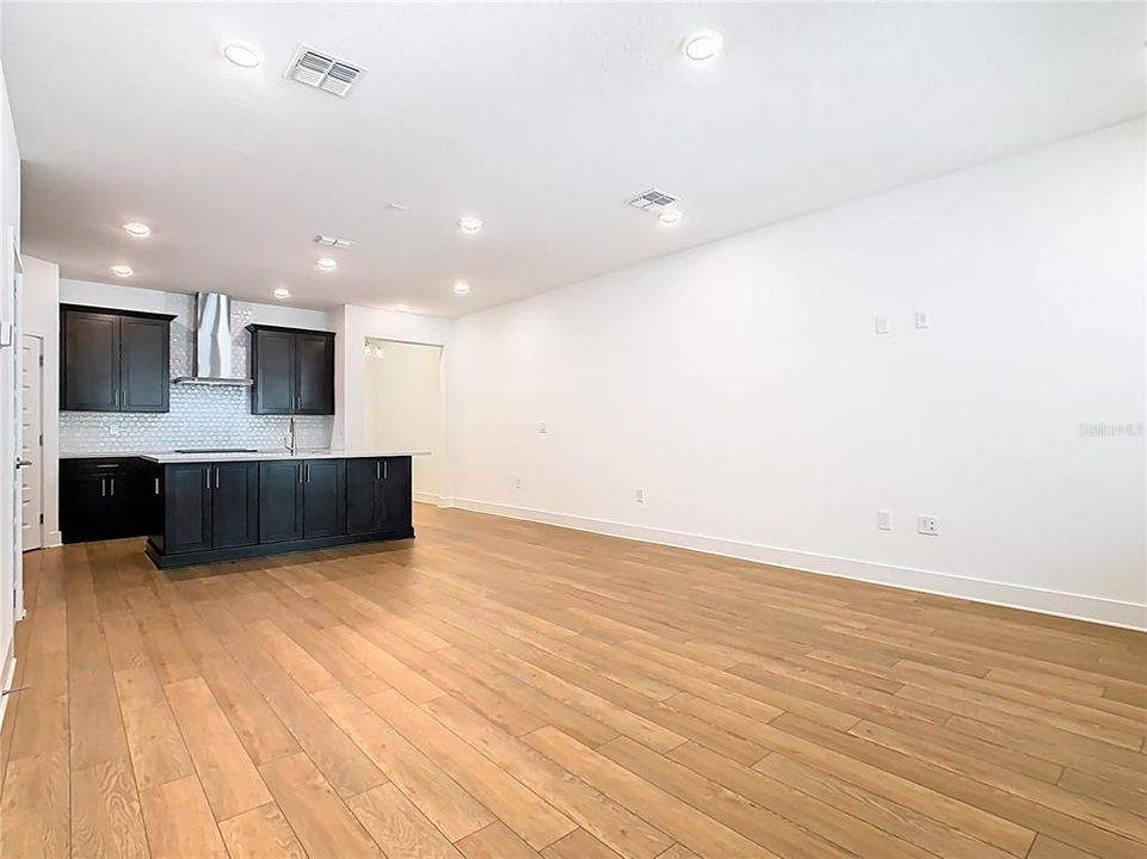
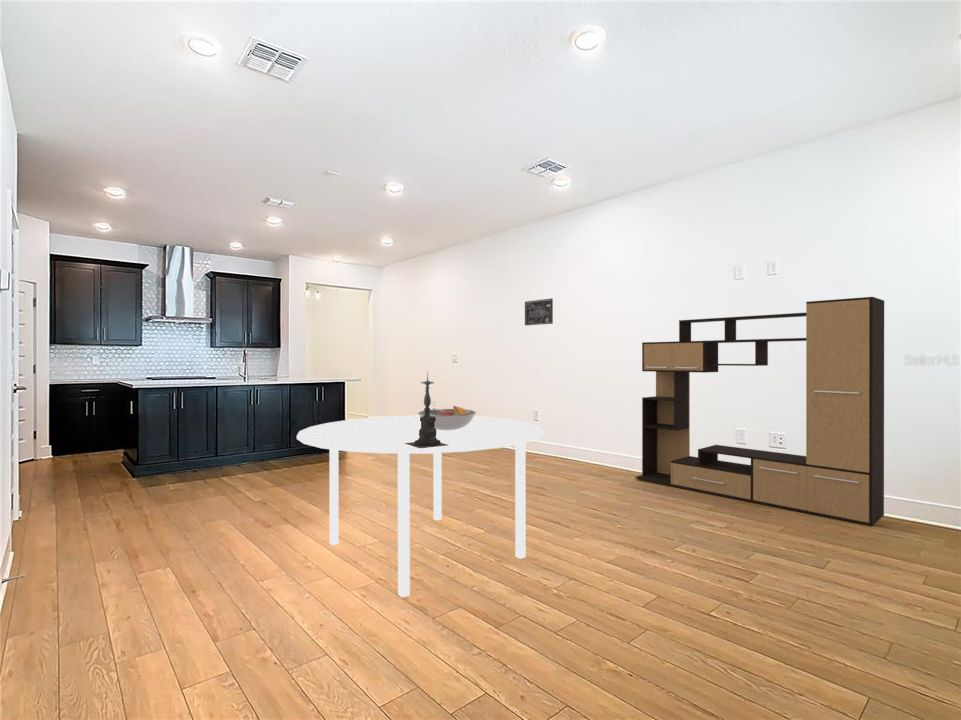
+ candle holder (426, 407)
+ wall art (538, 312)
+ media console (742, 365)
+ dining table (434, 489)
+ fruit bowl (447, 417)
